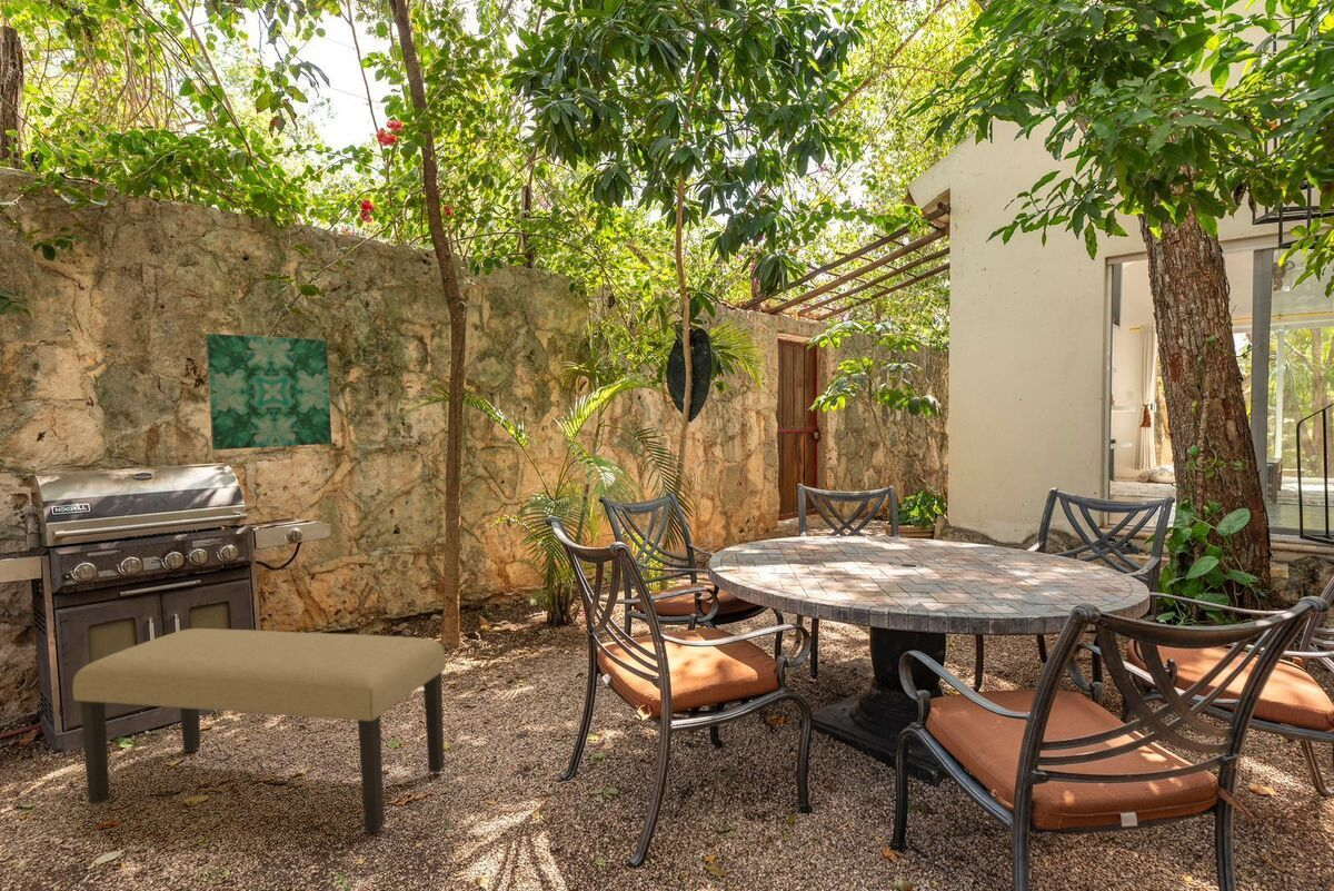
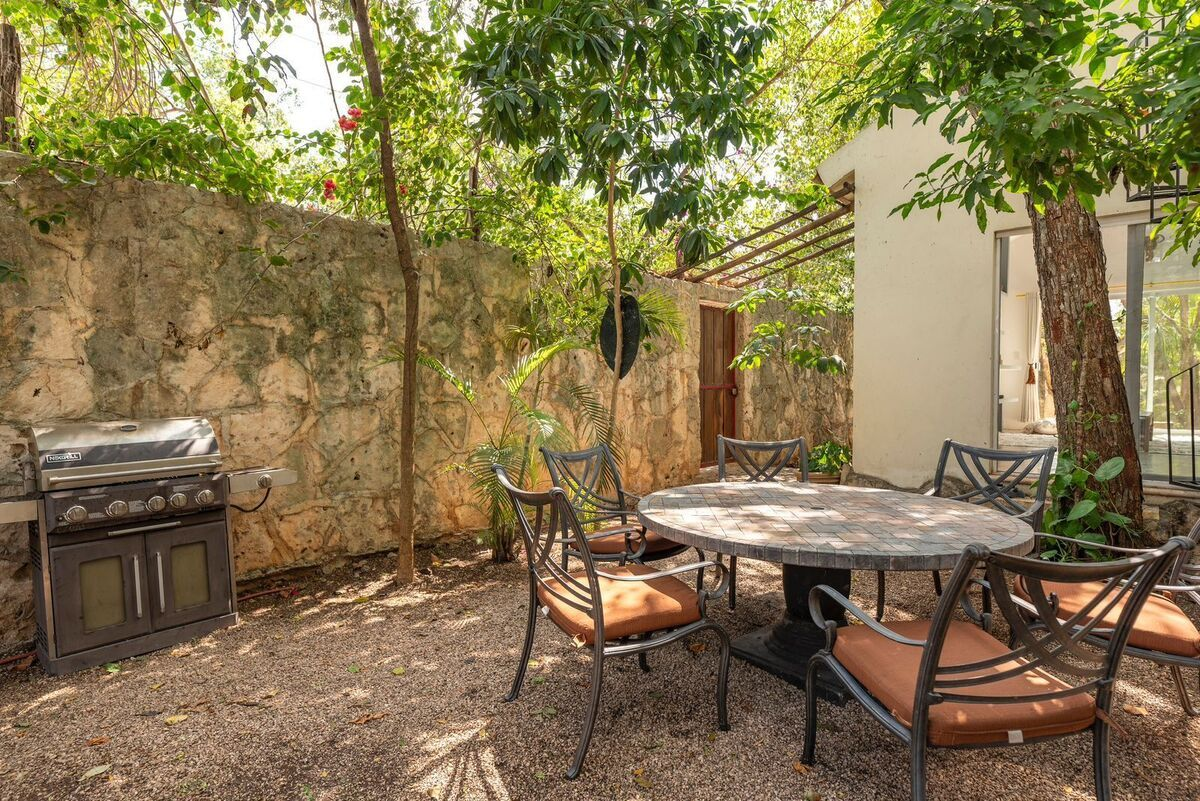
- wall art (271, 392)
- bench (268, 713)
